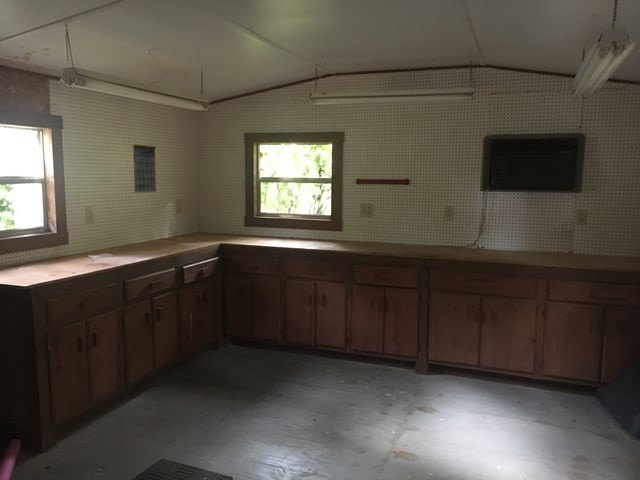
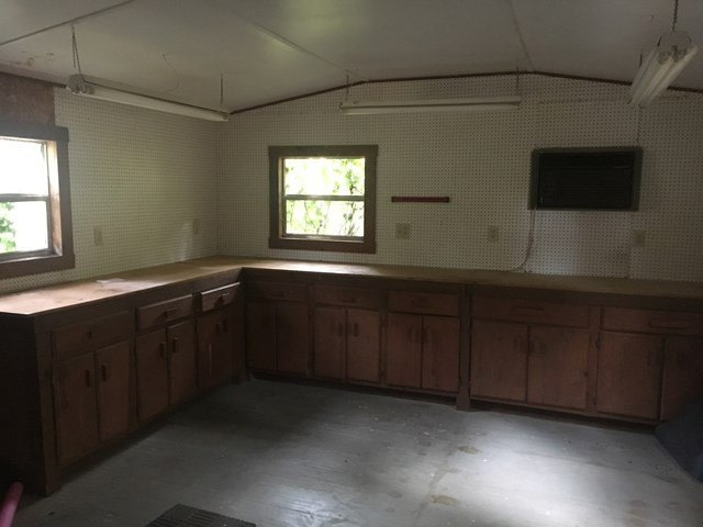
- calendar (144, 163)
